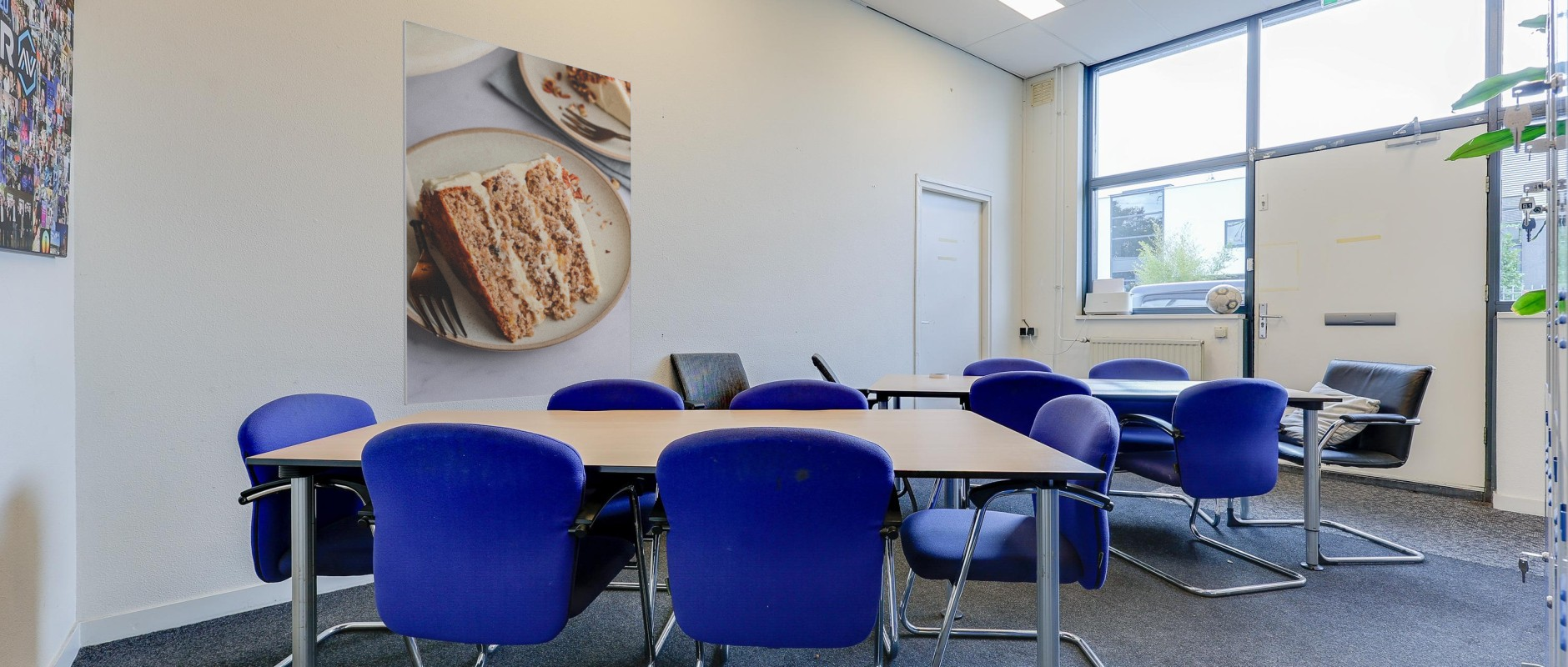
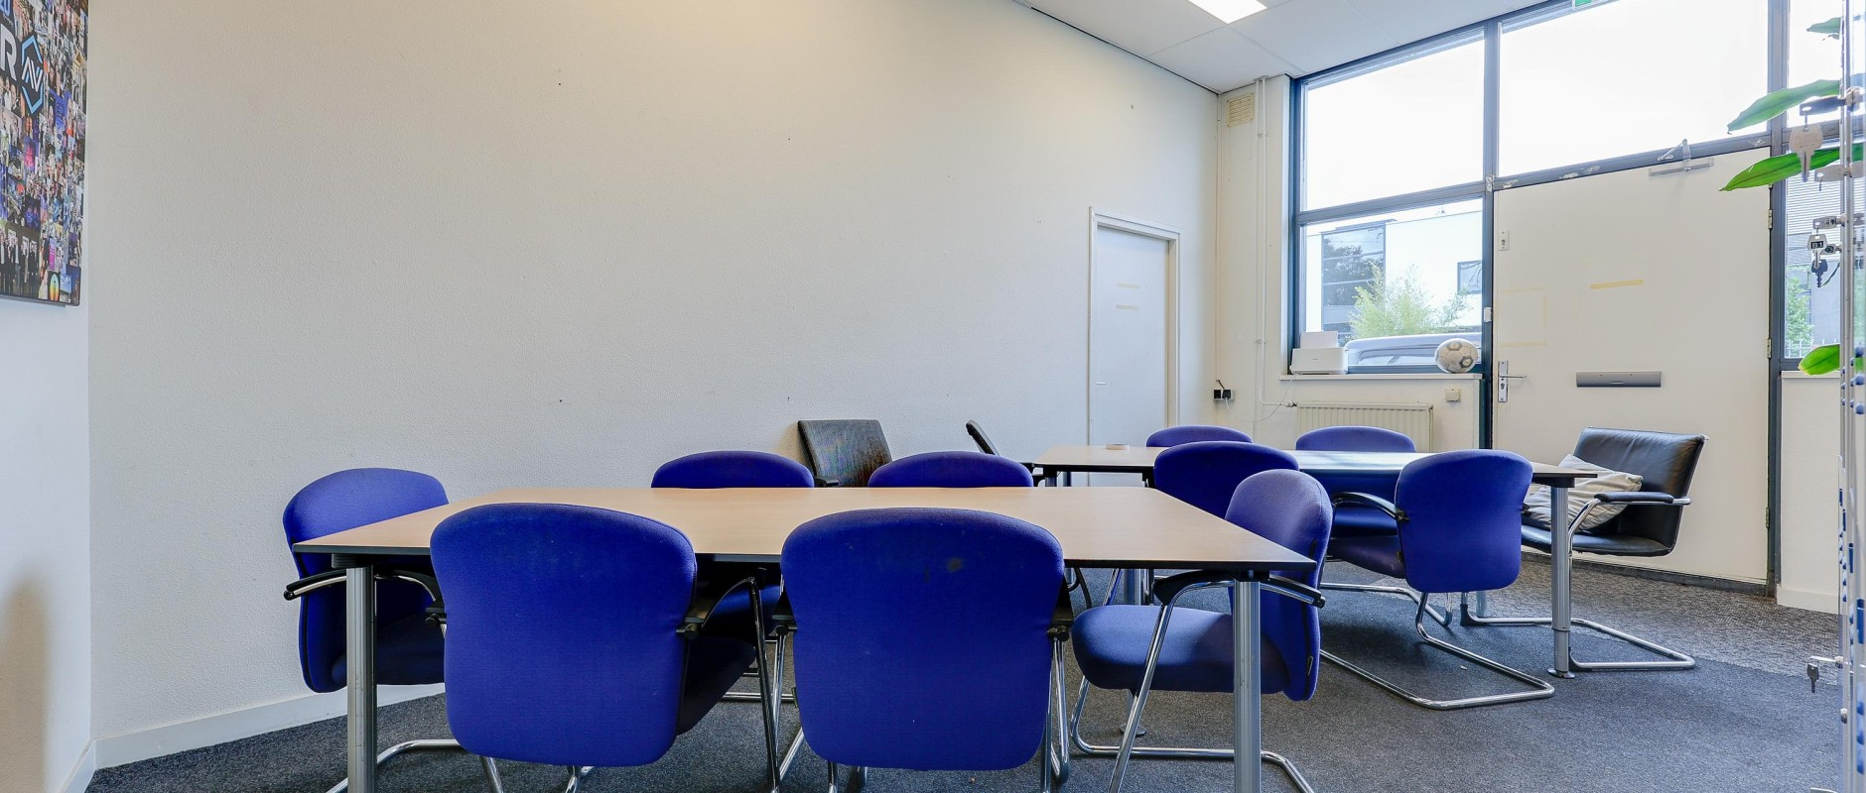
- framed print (530, 226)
